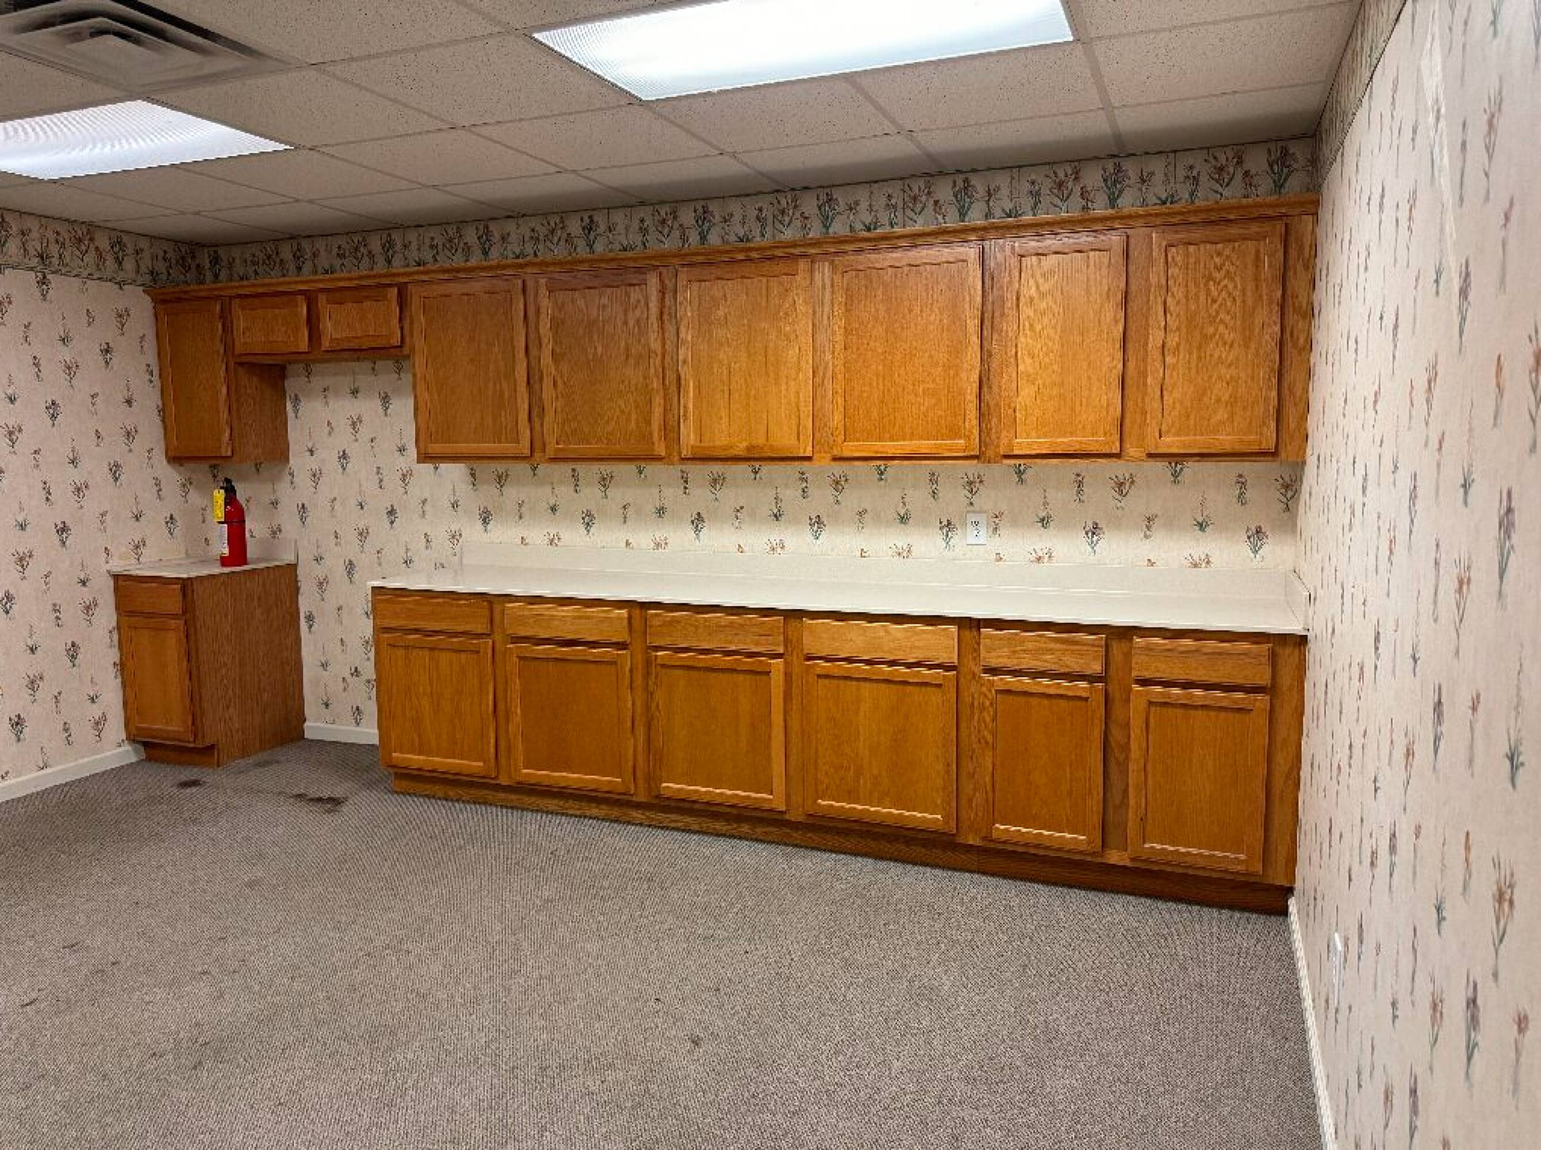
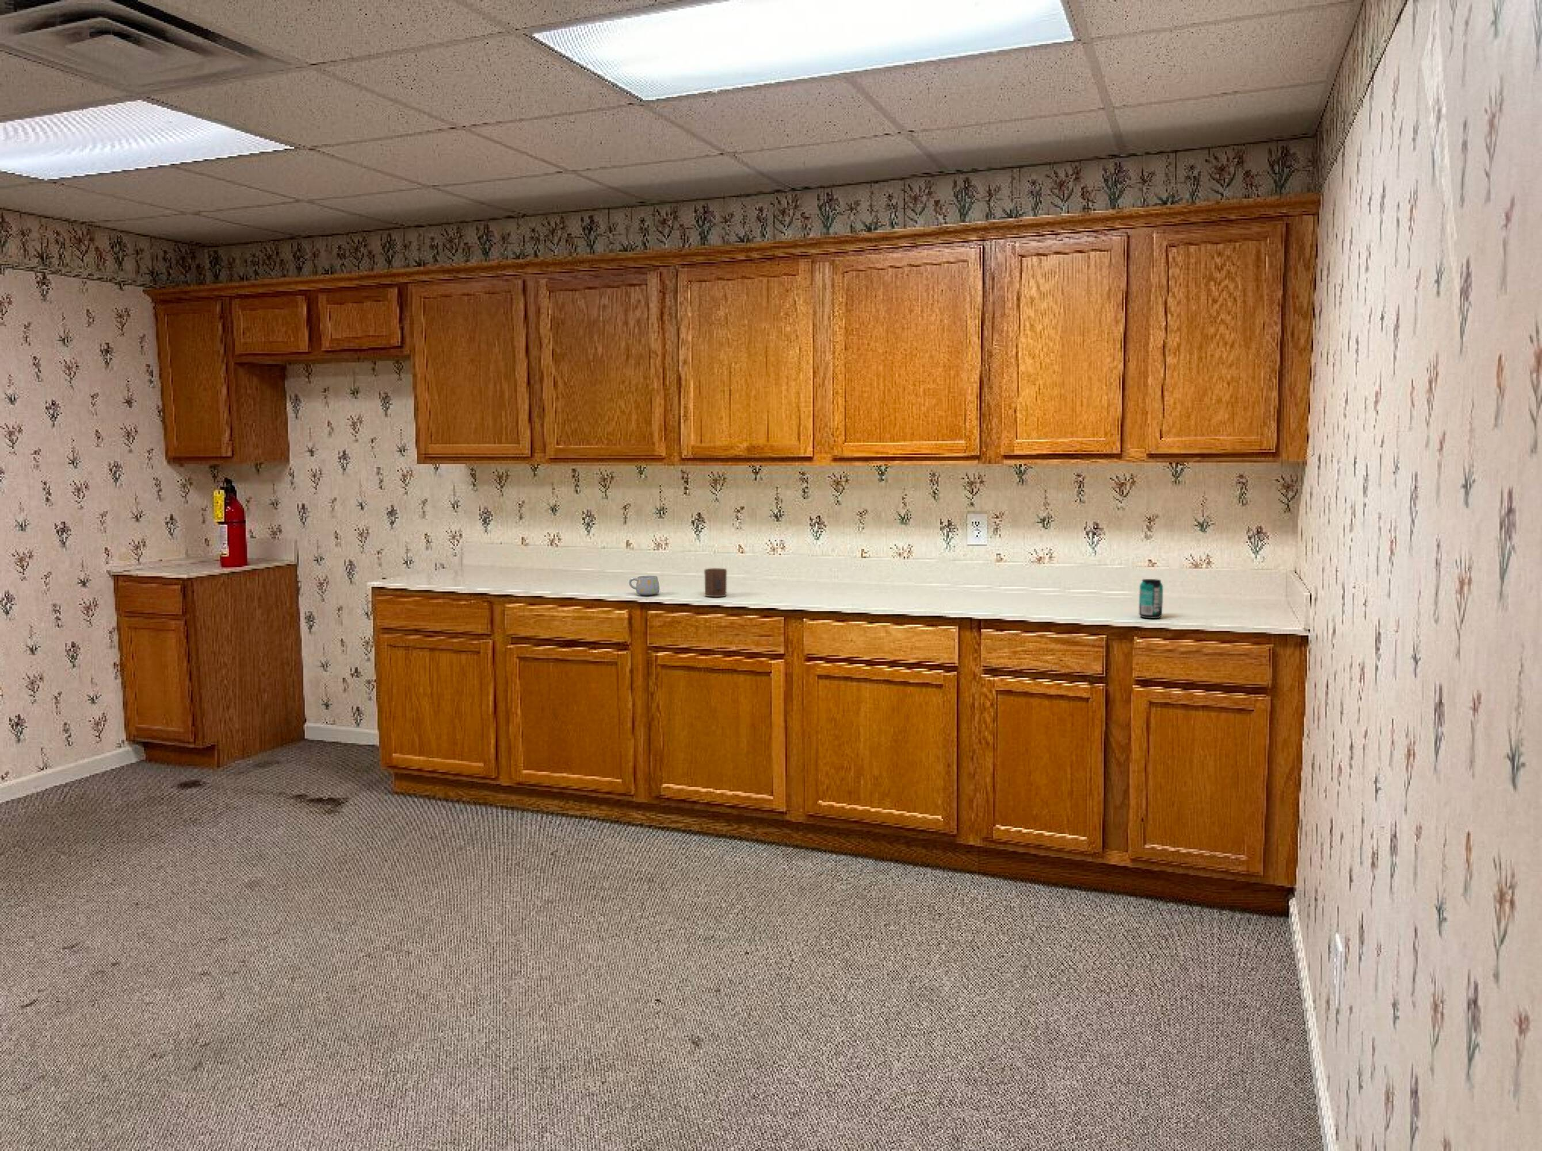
+ cup (715, 583)
+ beverage can (1150, 598)
+ mug (644, 585)
